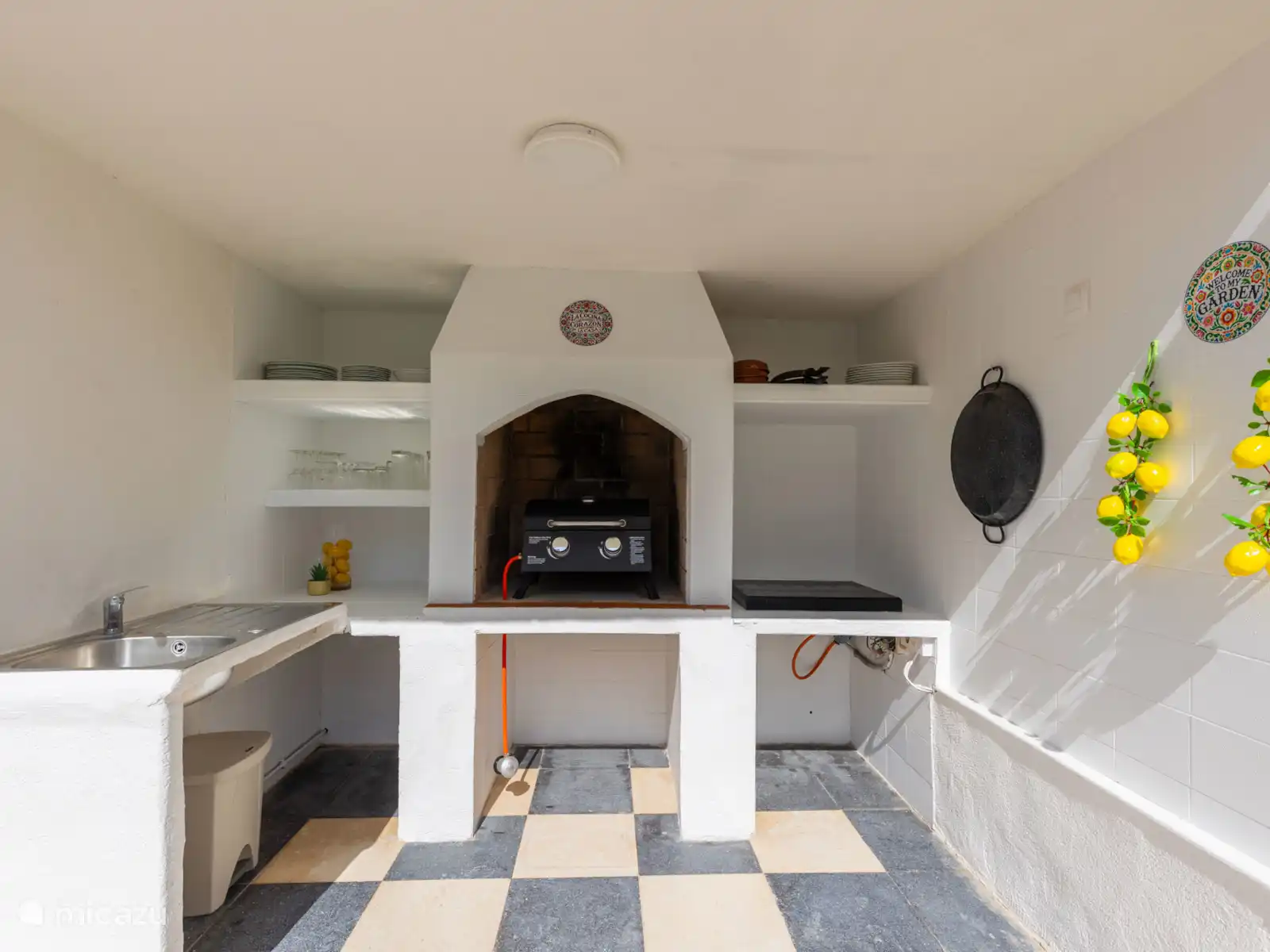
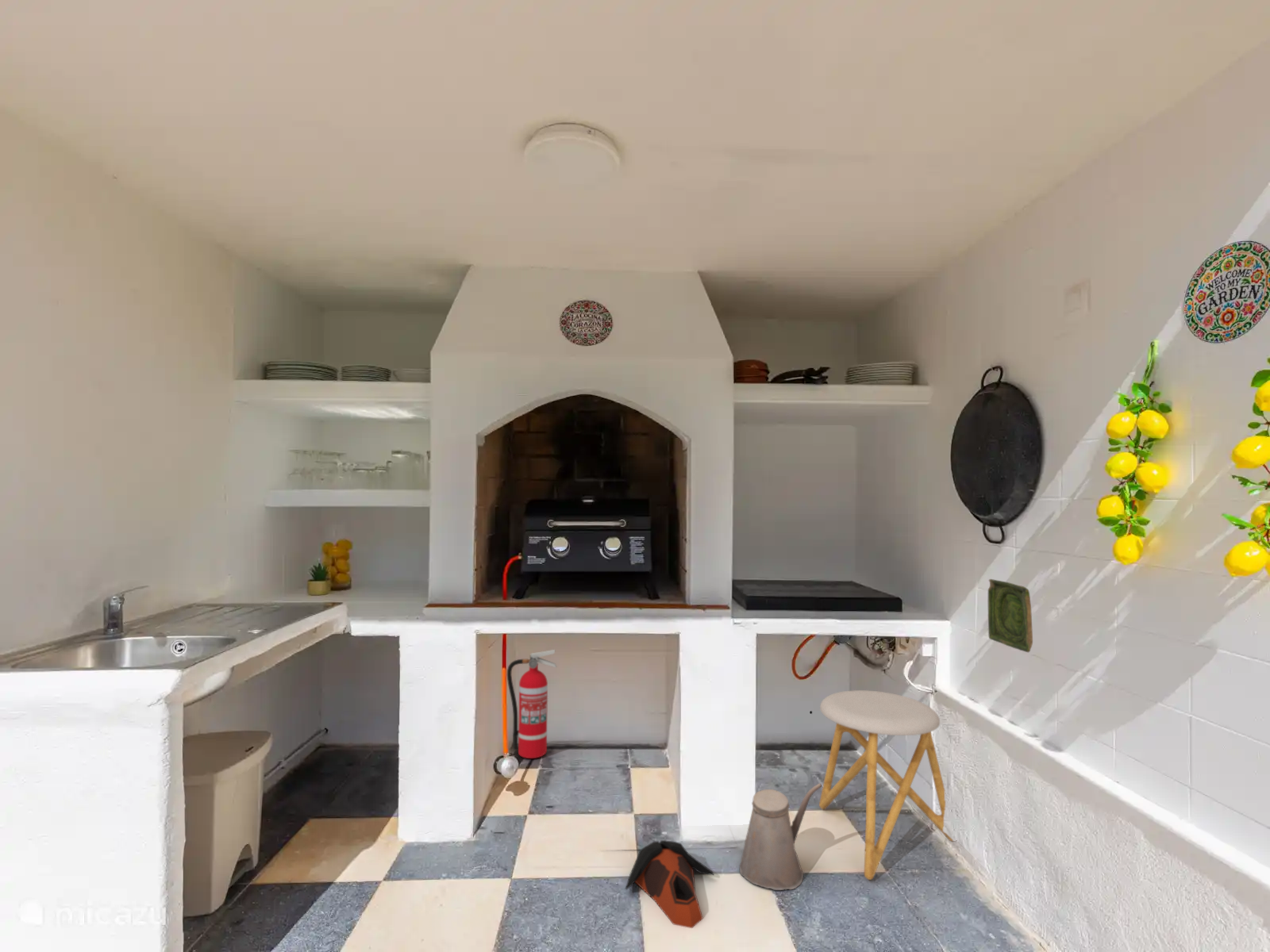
+ watering can (780, 827)
+ stool (889, 772)
+ fire extinguisher (531, 702)
+ ceramic tile (1010, 613)
+ bag (672, 874)
